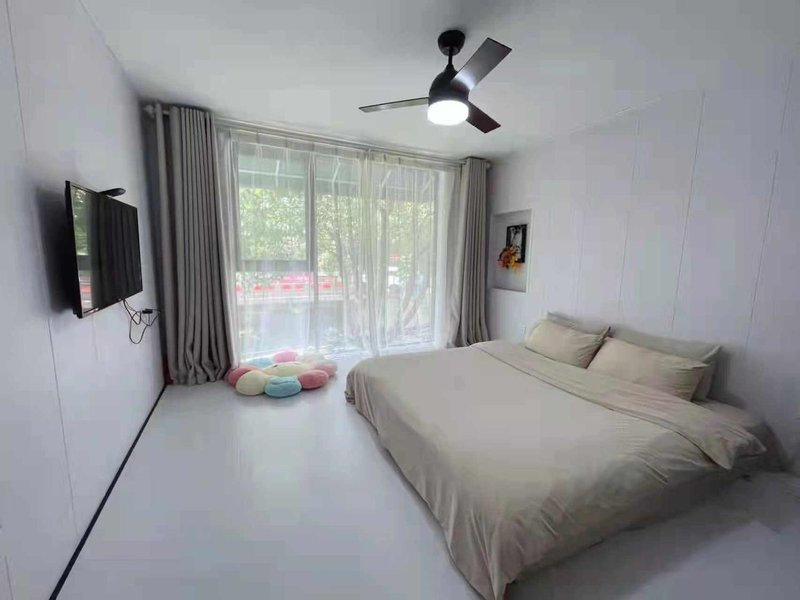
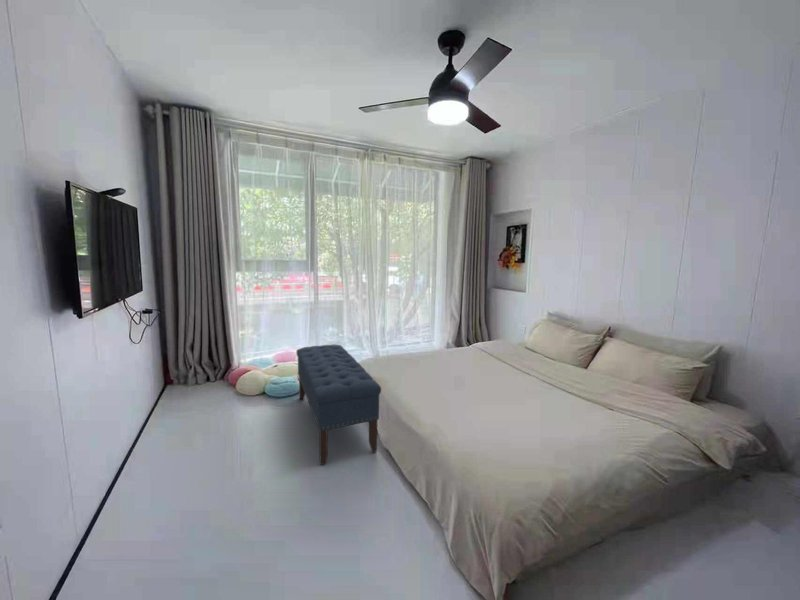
+ bench (332, 391)
